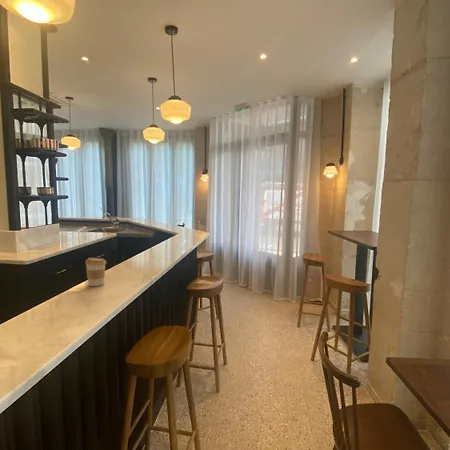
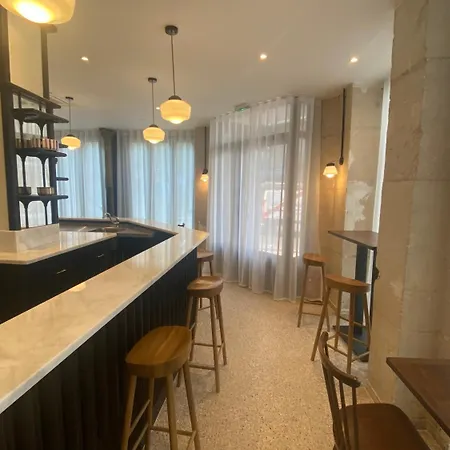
- coffee cup (96, 271)
